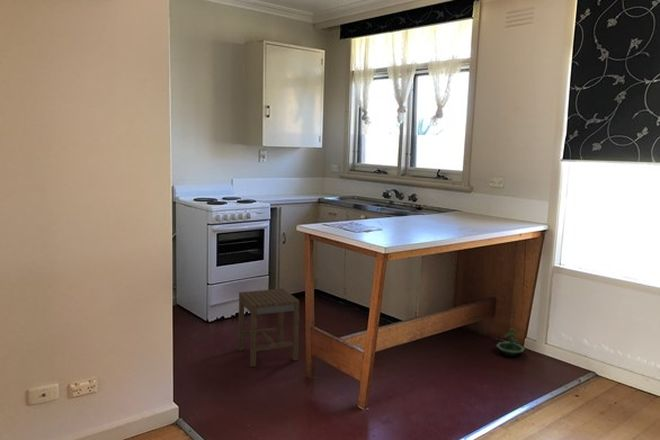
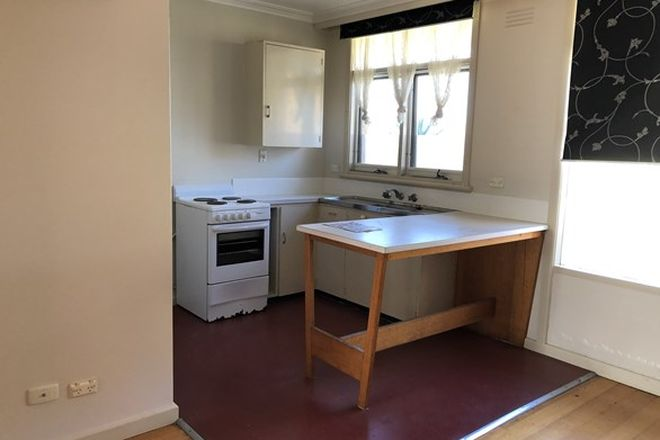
- stool (268, 328)
- terrarium (511, 333)
